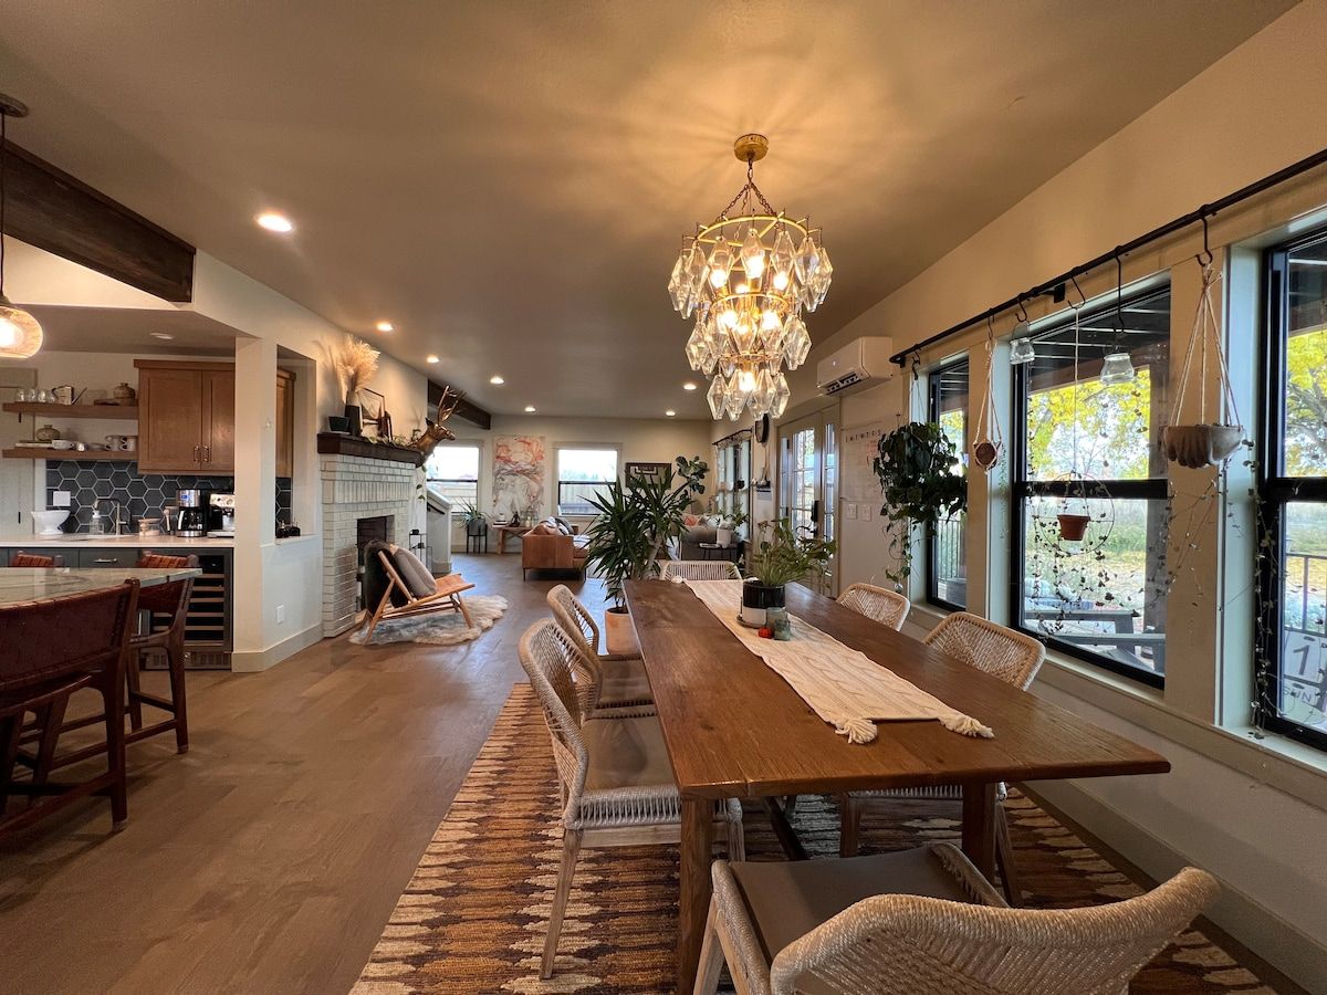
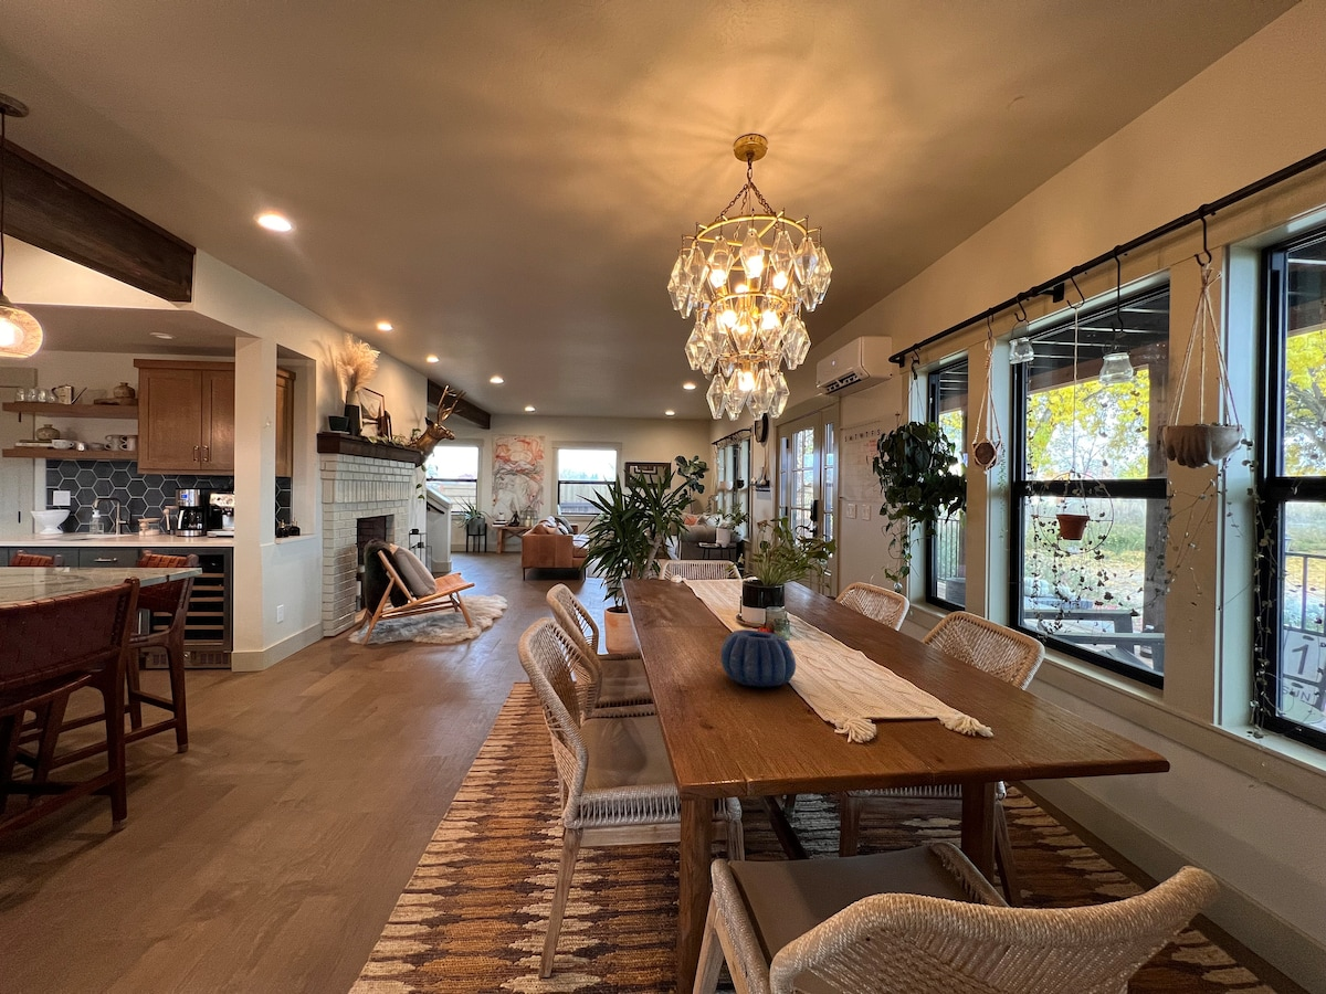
+ decorative bowl (757, 656)
